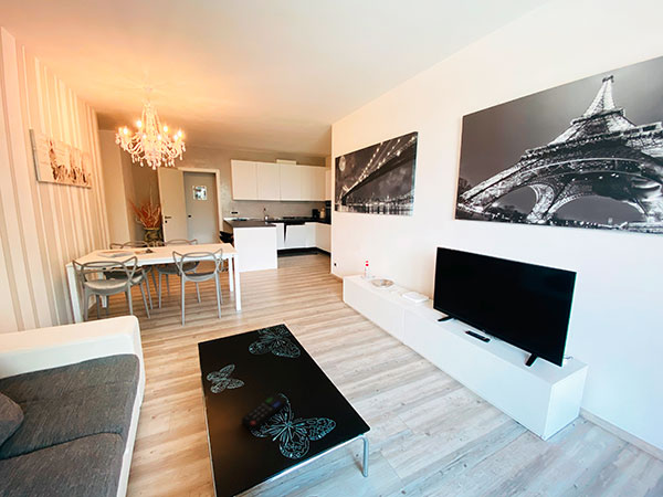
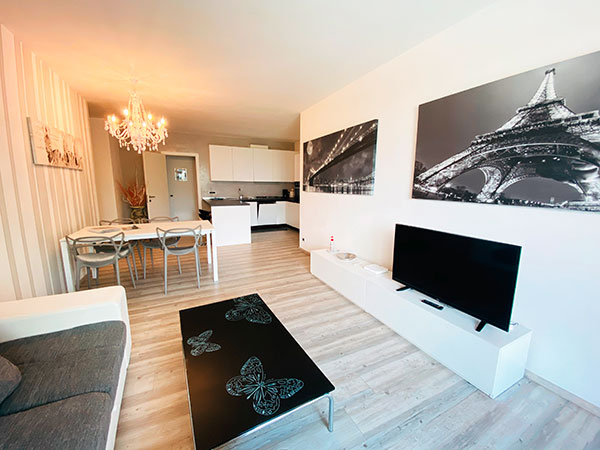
- remote control (265, 410)
